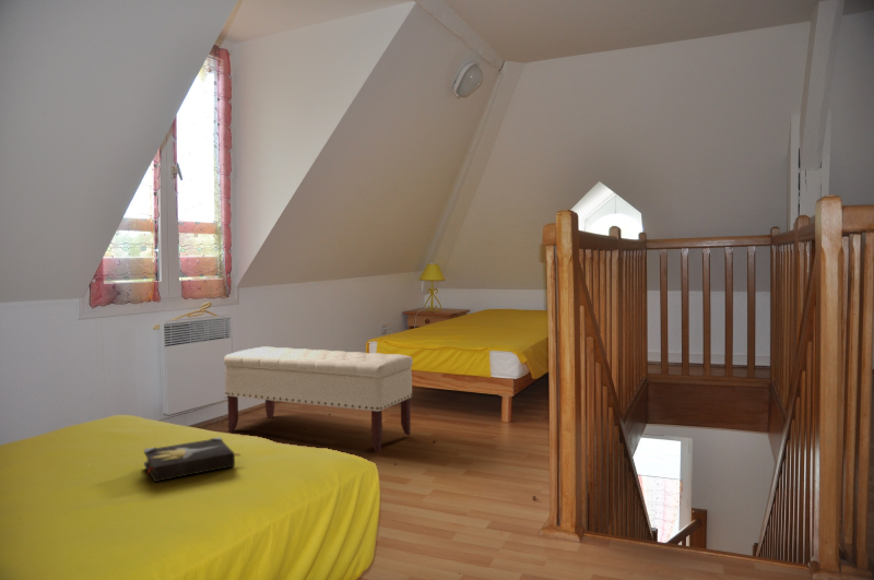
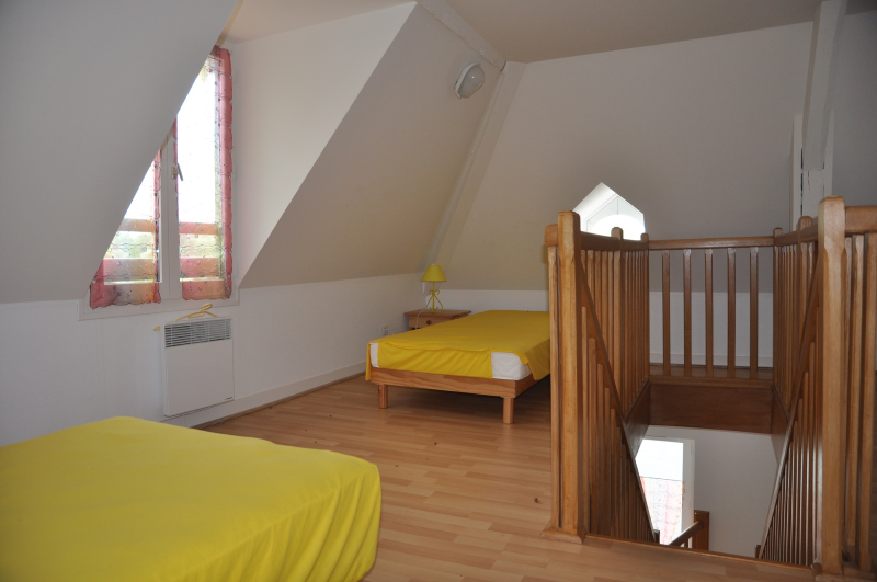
- hardback book (189, 457)
- bench (317, 393)
